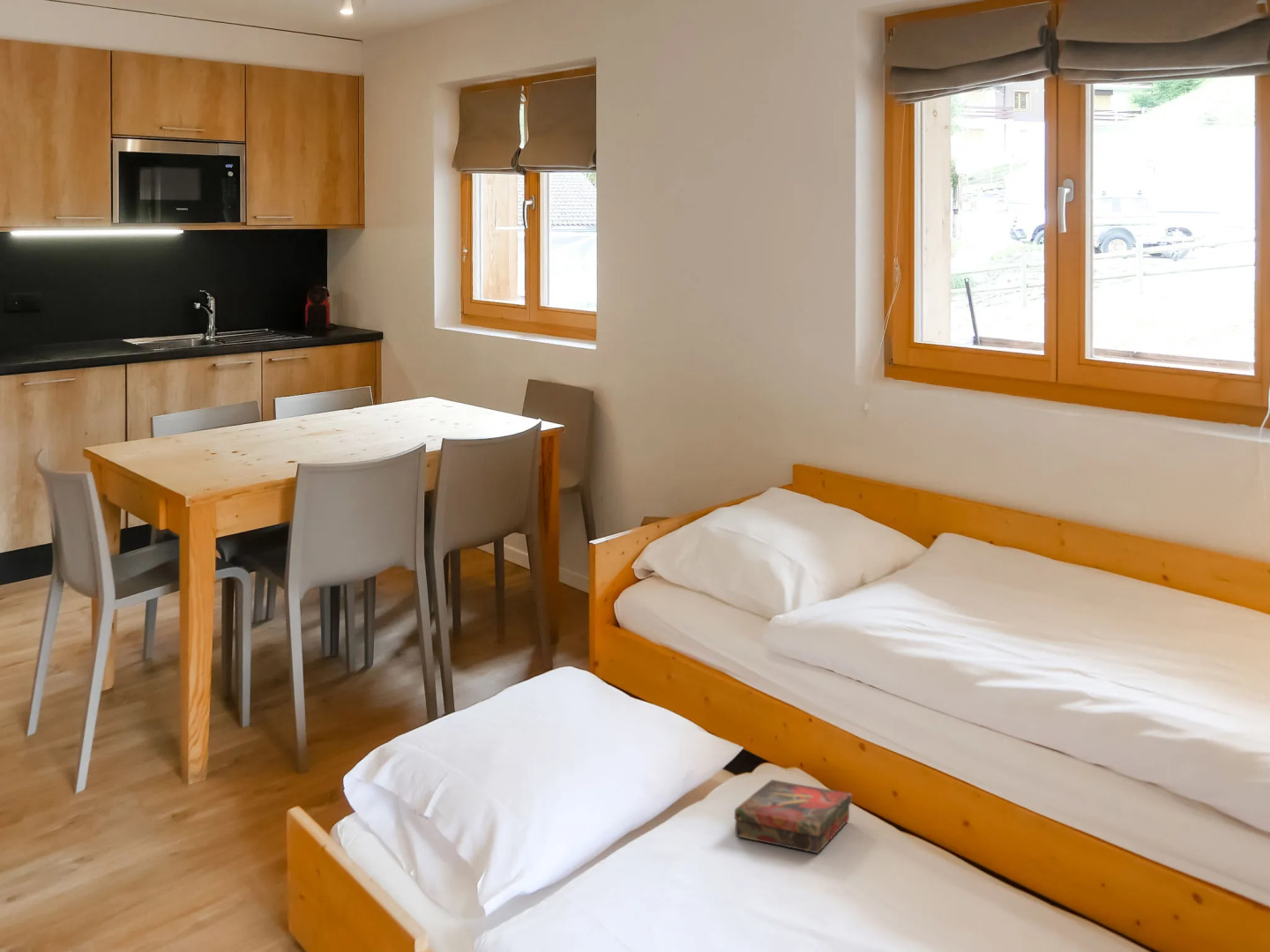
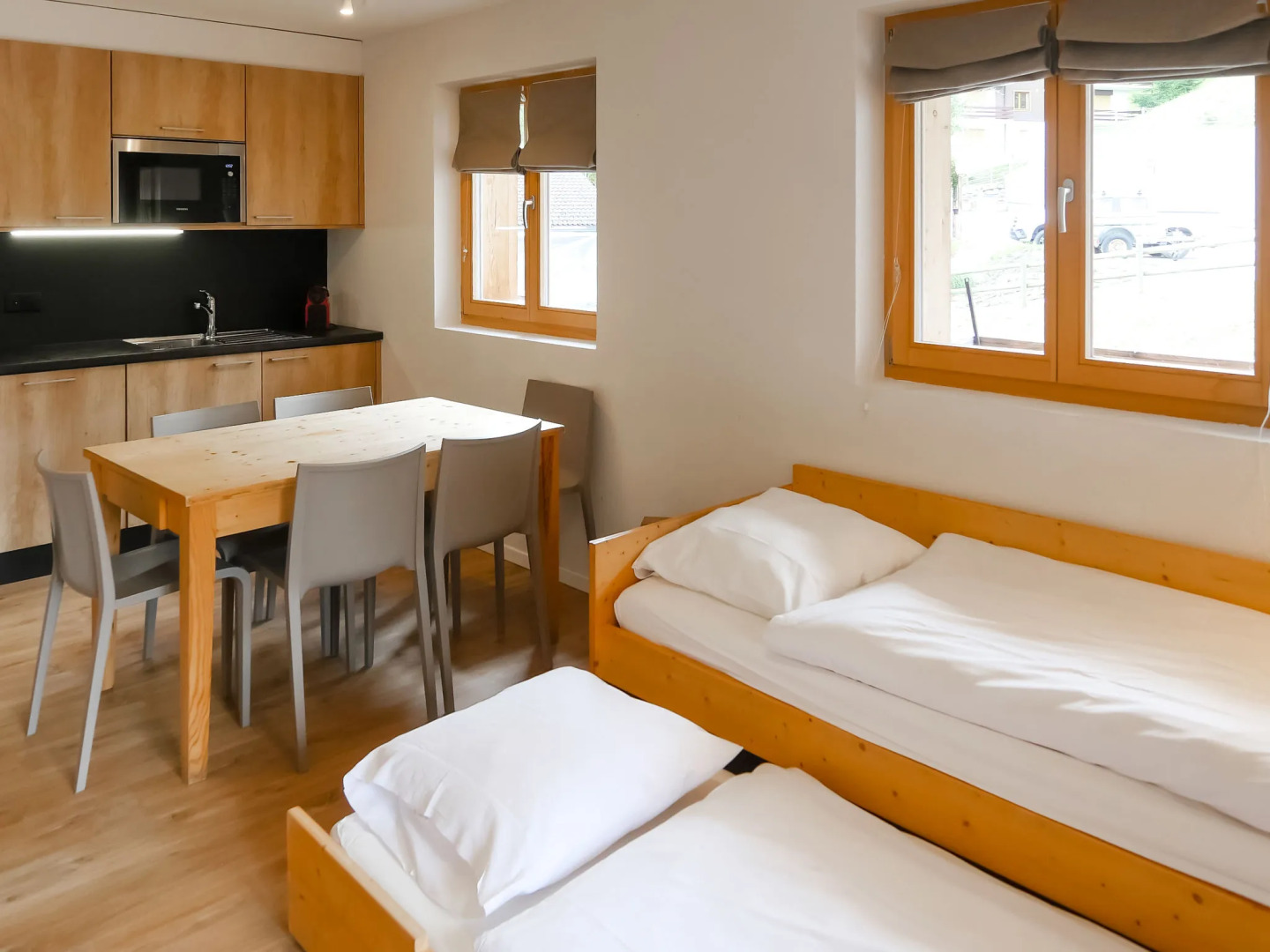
- book (794, 814)
